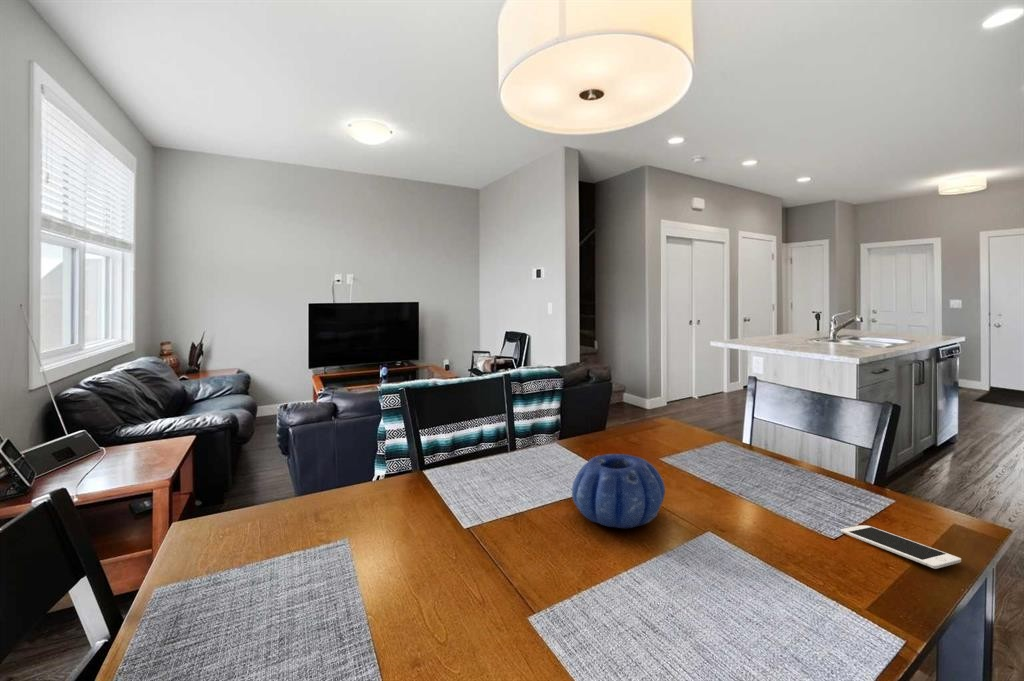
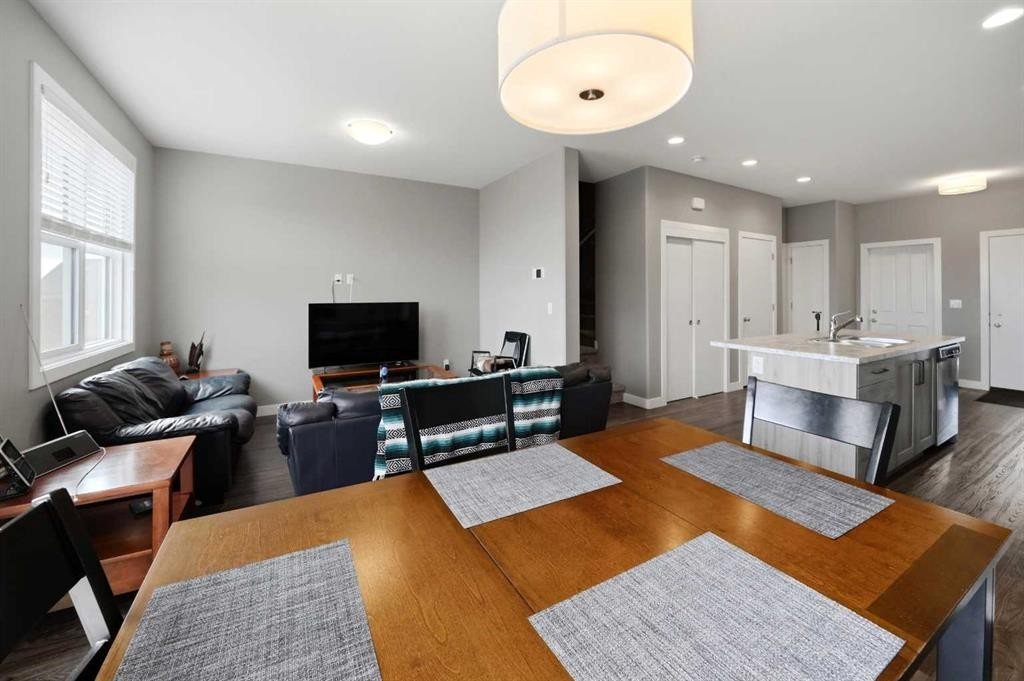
- cell phone (896, 544)
- decorative bowl (617, 487)
